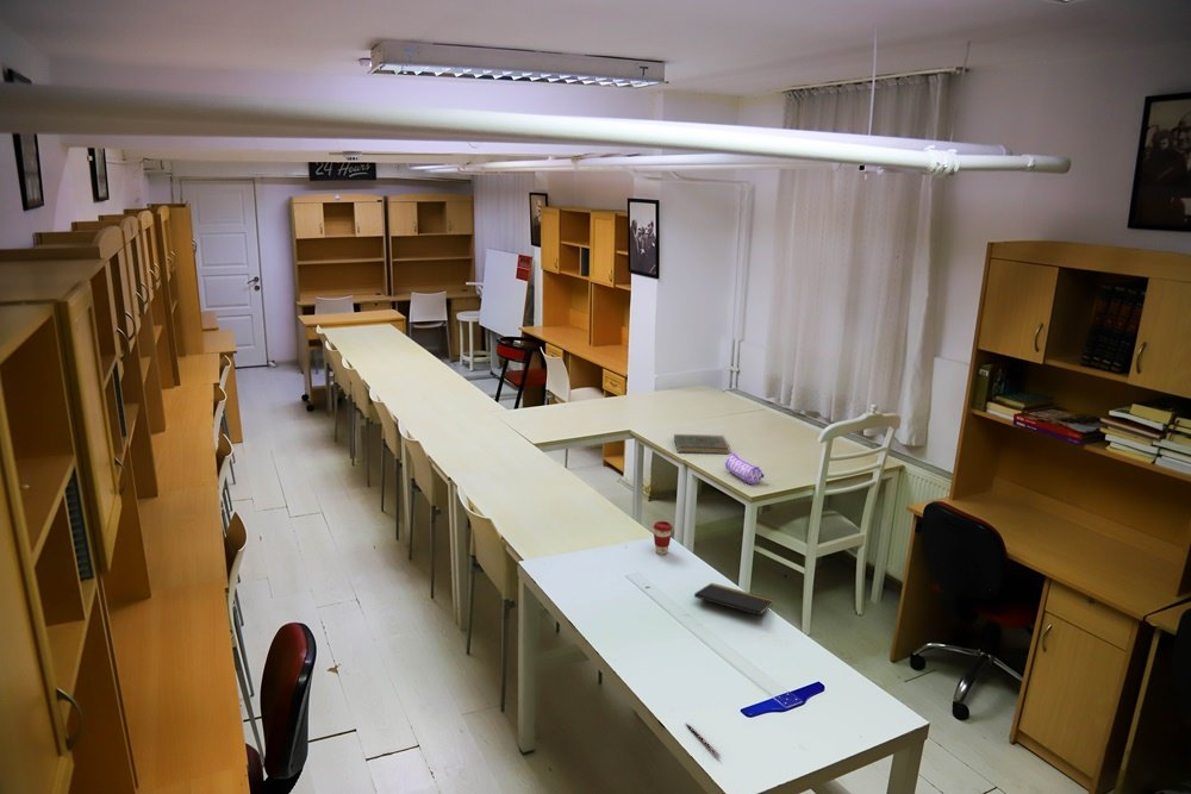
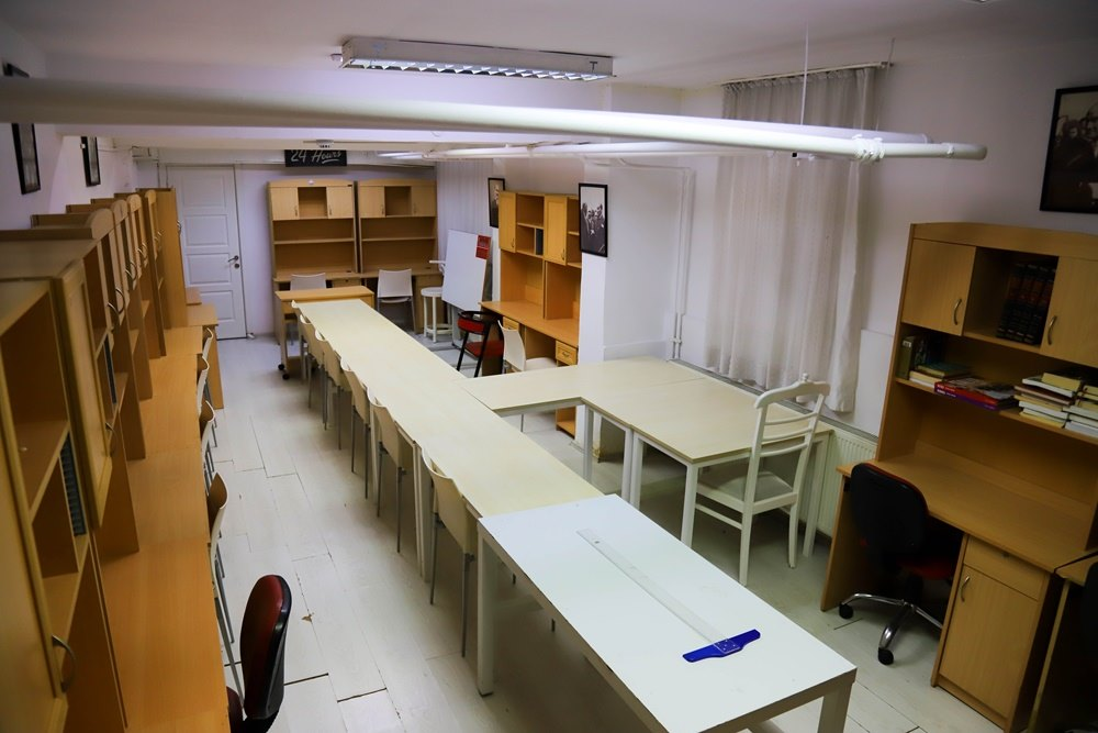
- pen (701, 739)
- book (700, 443)
- notepad (734, 598)
- pencil case (743, 468)
- coffee cup (662, 538)
